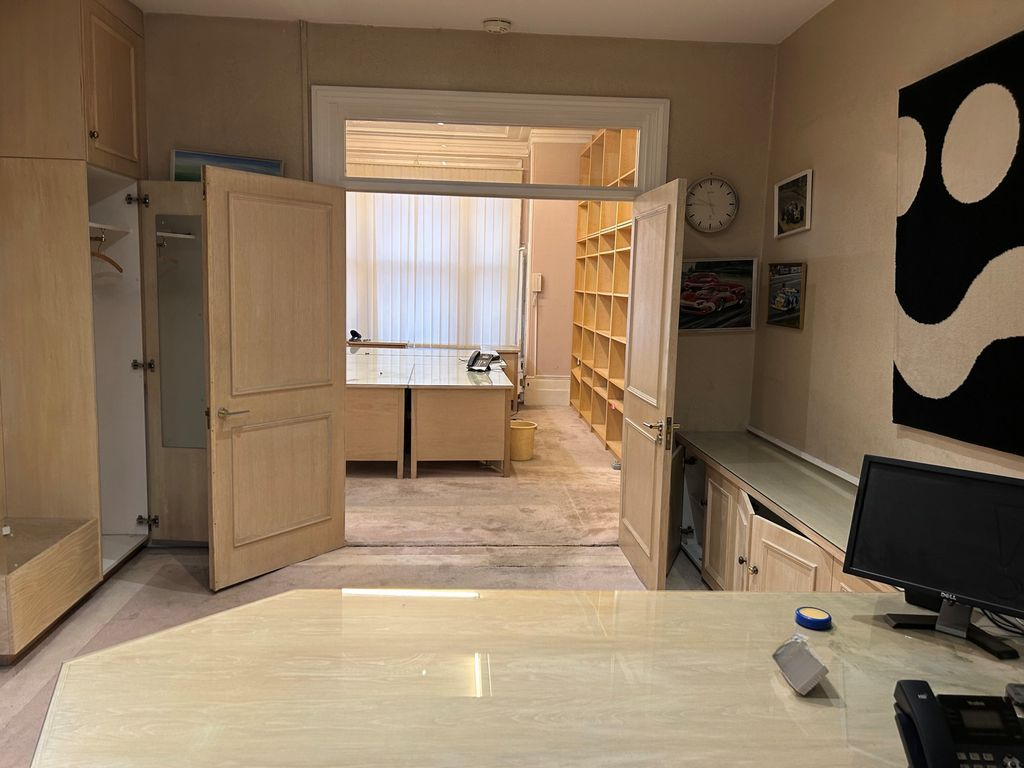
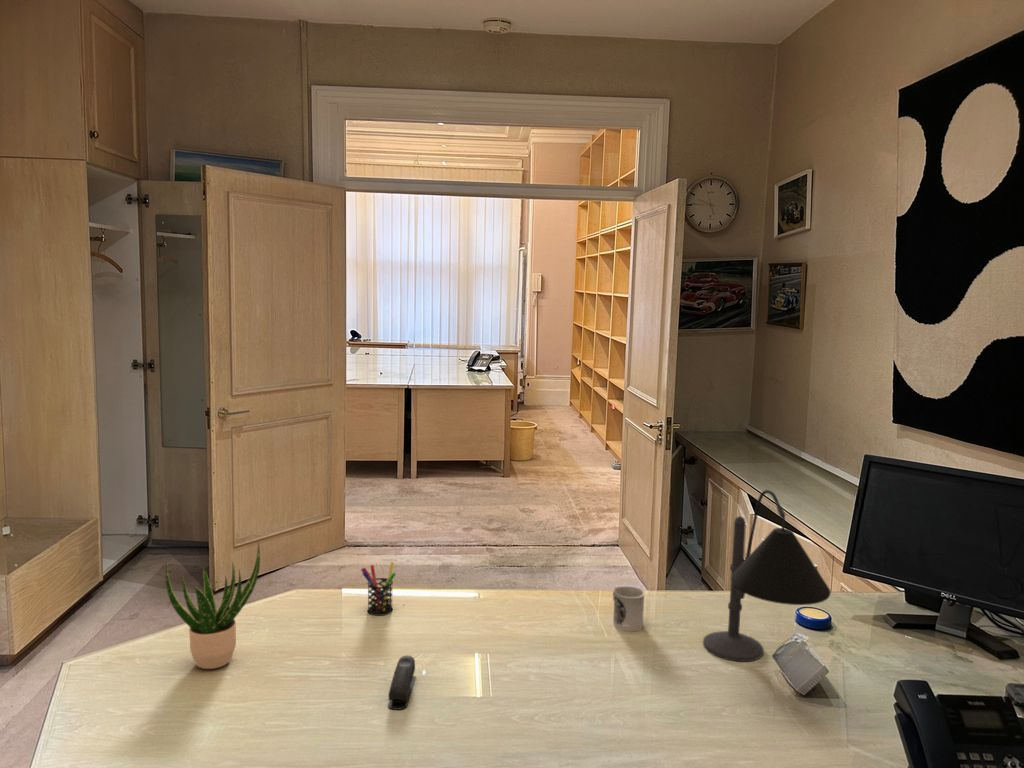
+ stapler (402, 680)
+ pen holder (381, 587)
+ potted plant (215, 605)
+ desk lamp (759, 582)
+ cup (625, 606)
